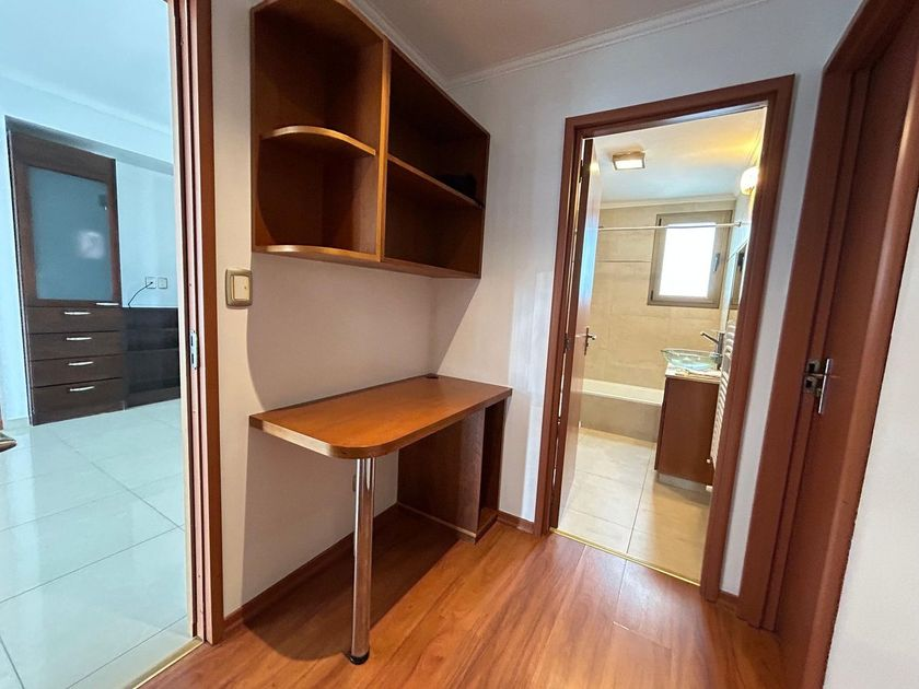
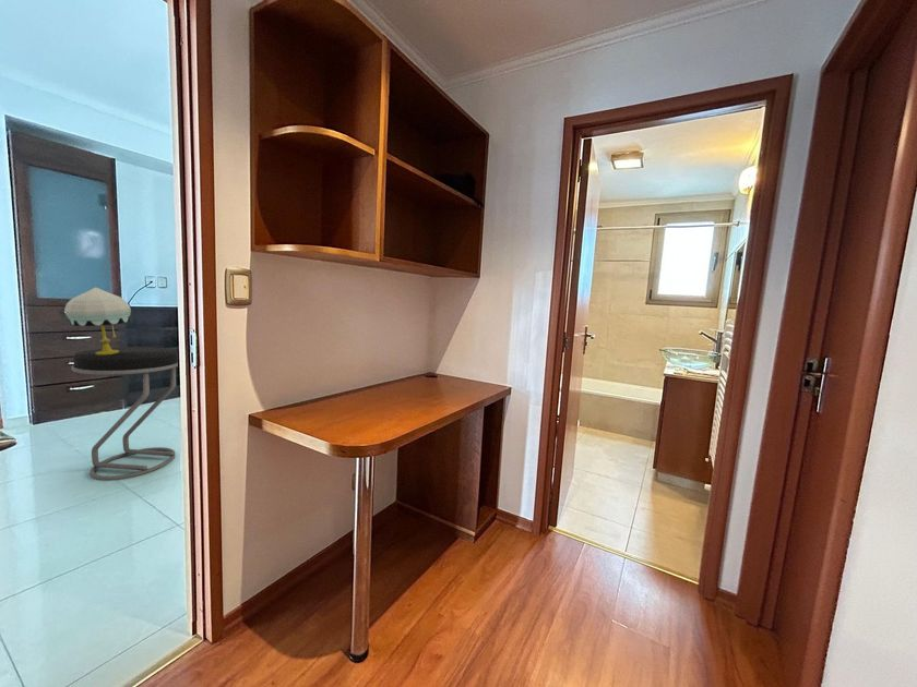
+ table lamp (105, 321)
+ stool (131, 408)
